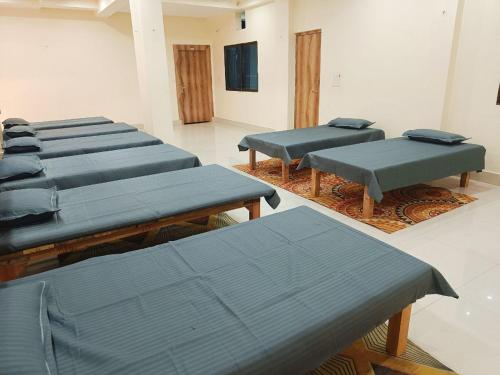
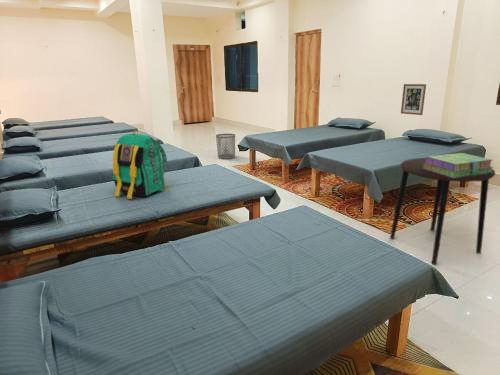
+ wall art (412, 99)
+ stack of books (457, 164)
+ side table (439, 207)
+ waste bin (226, 146)
+ backpack (139, 162)
